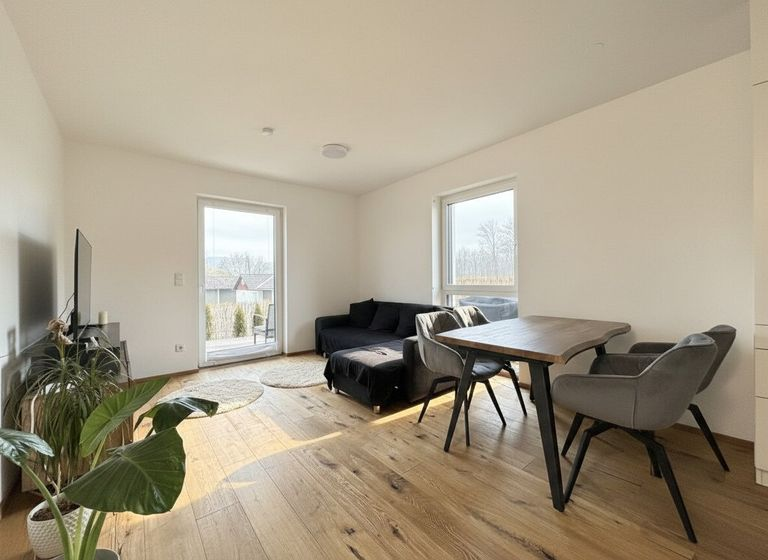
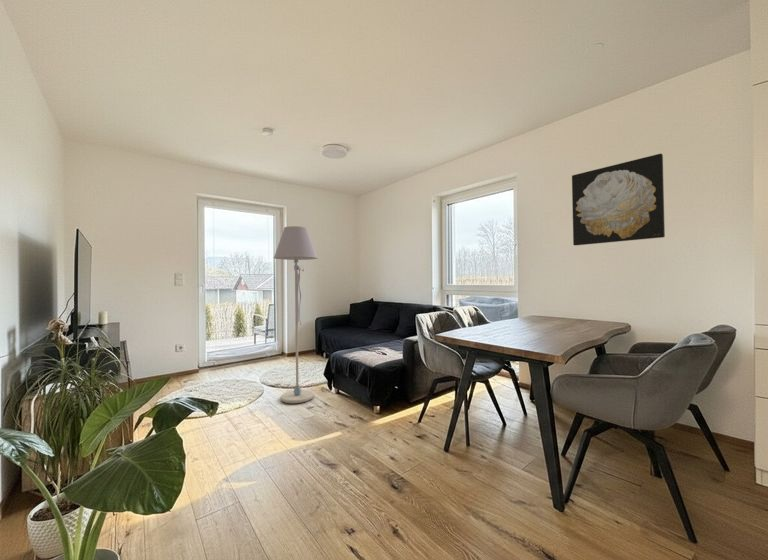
+ wall art (614, 203)
+ floor lamp (296, 312)
